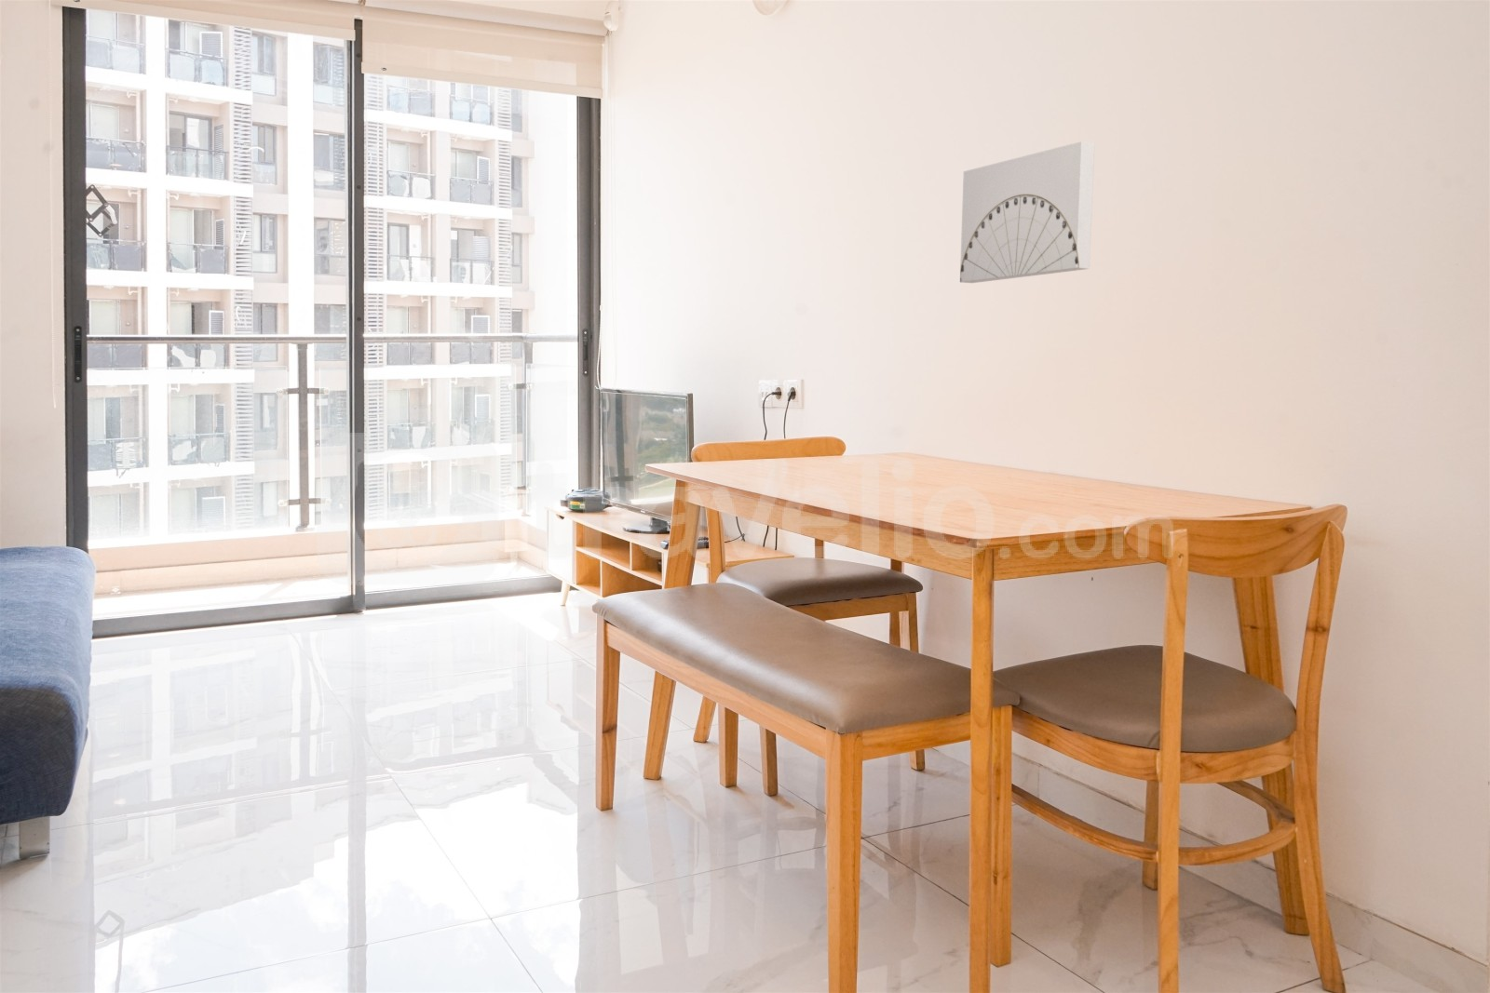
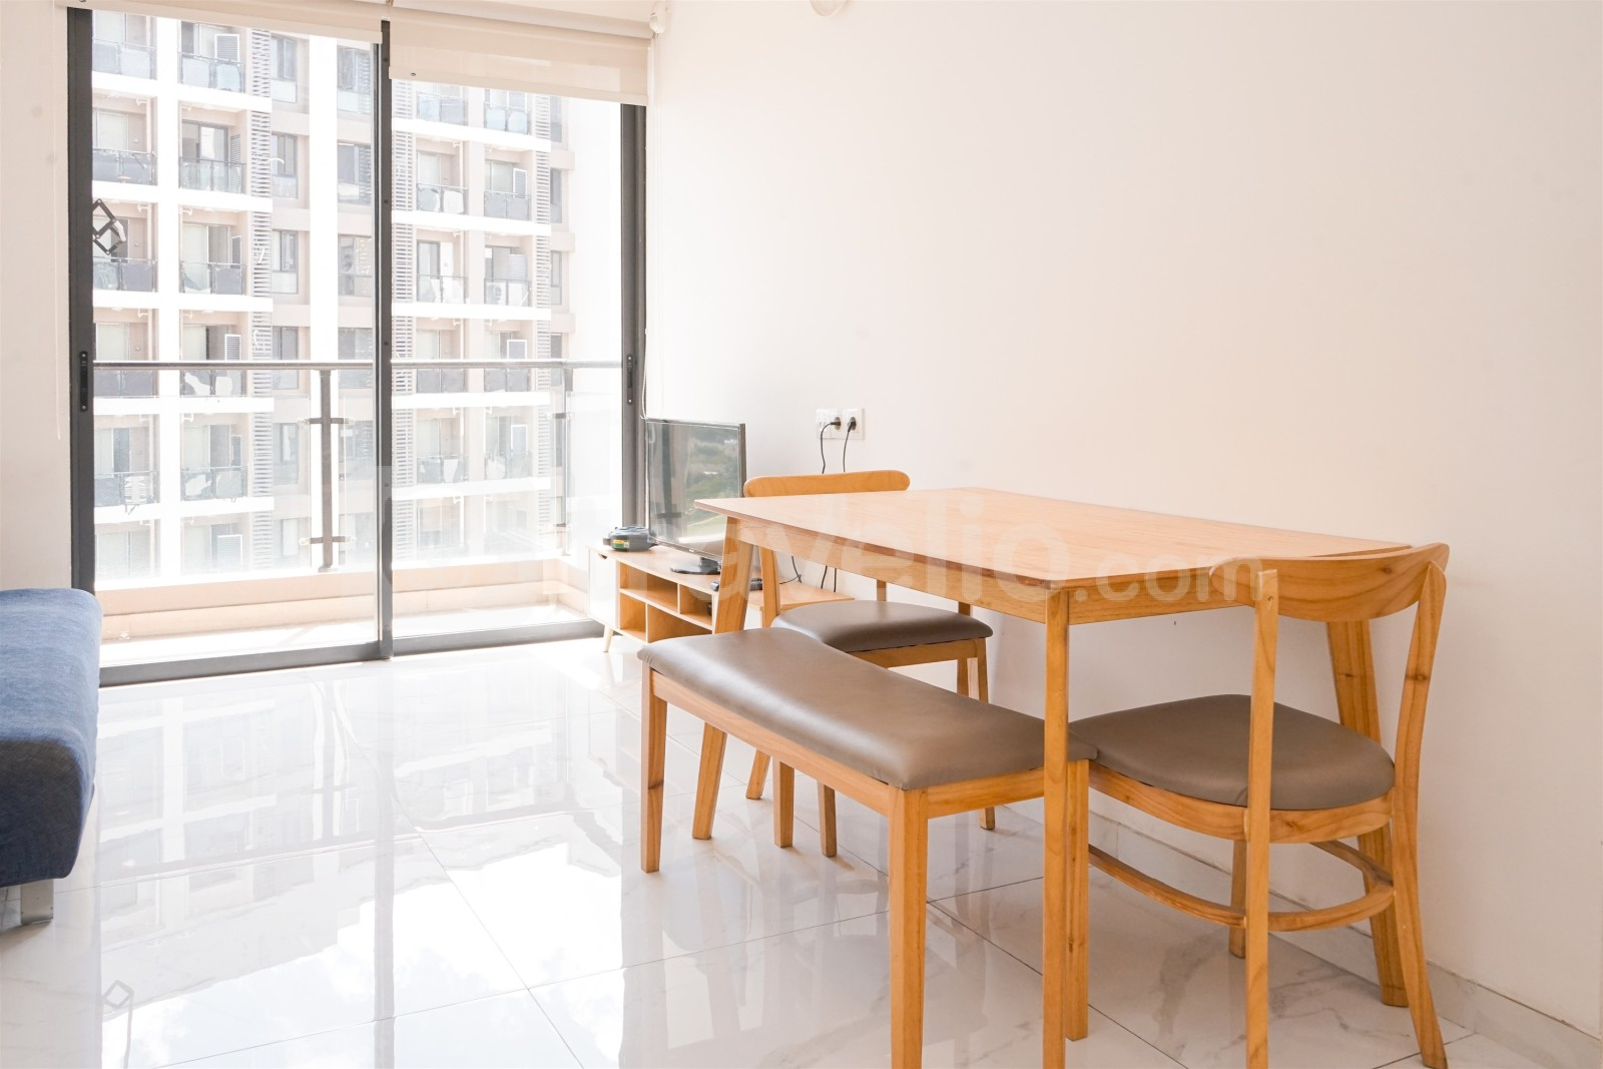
- wall art (1022, 217)
